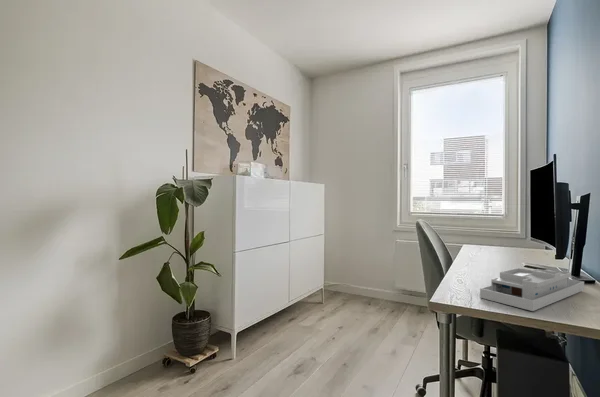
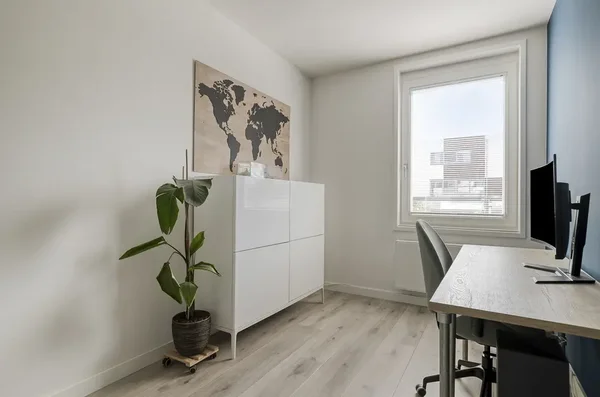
- desk organizer (534, 282)
